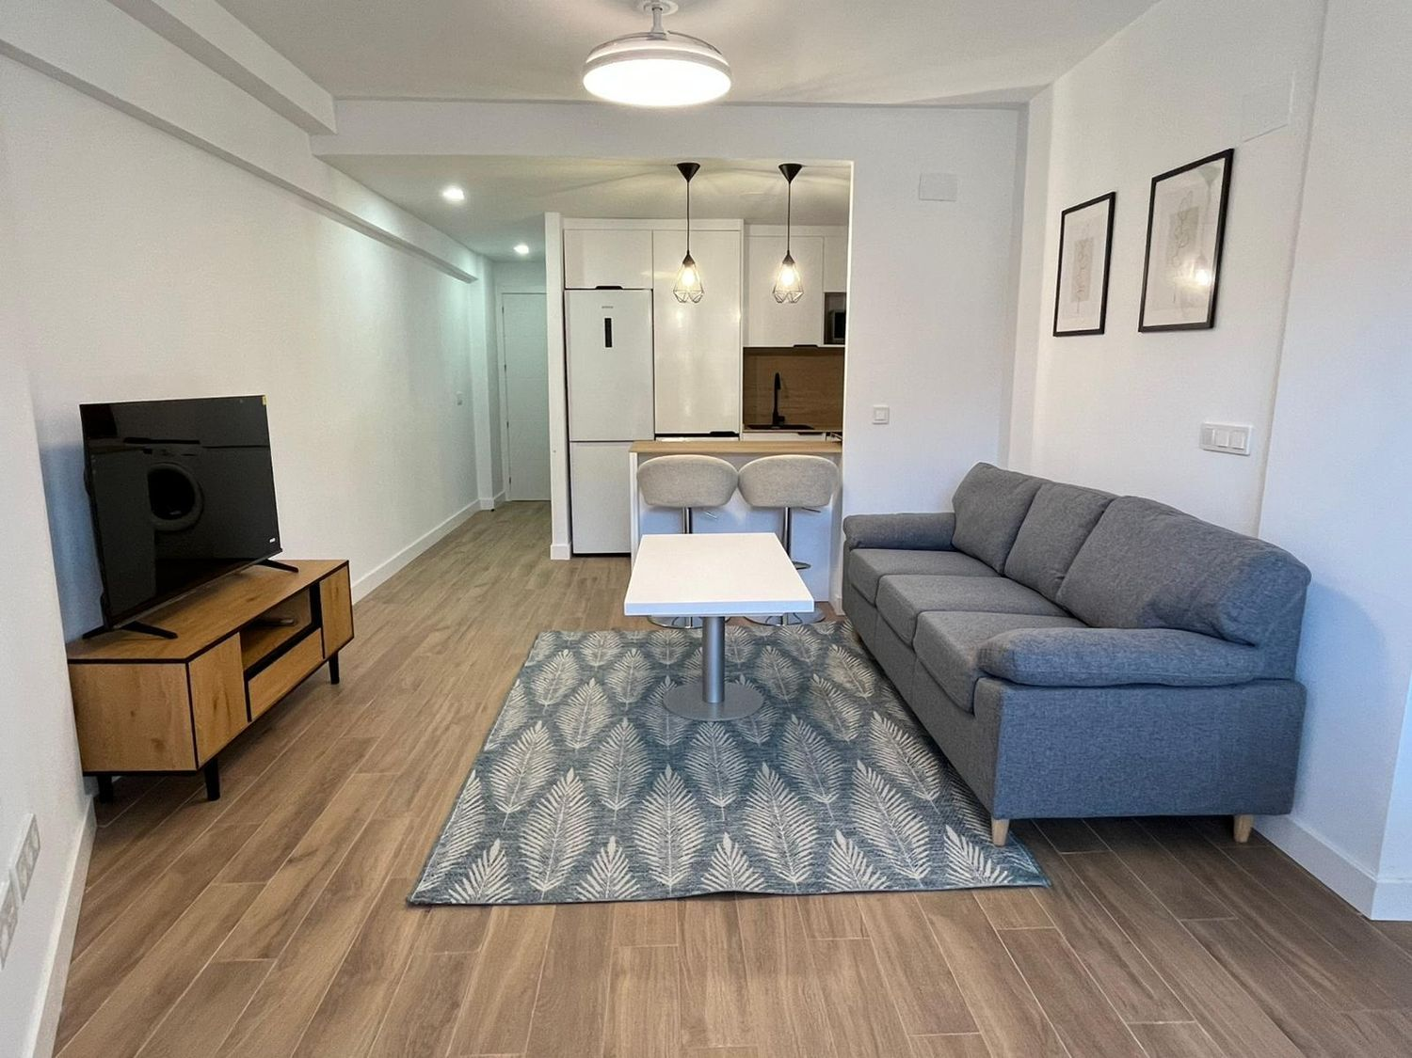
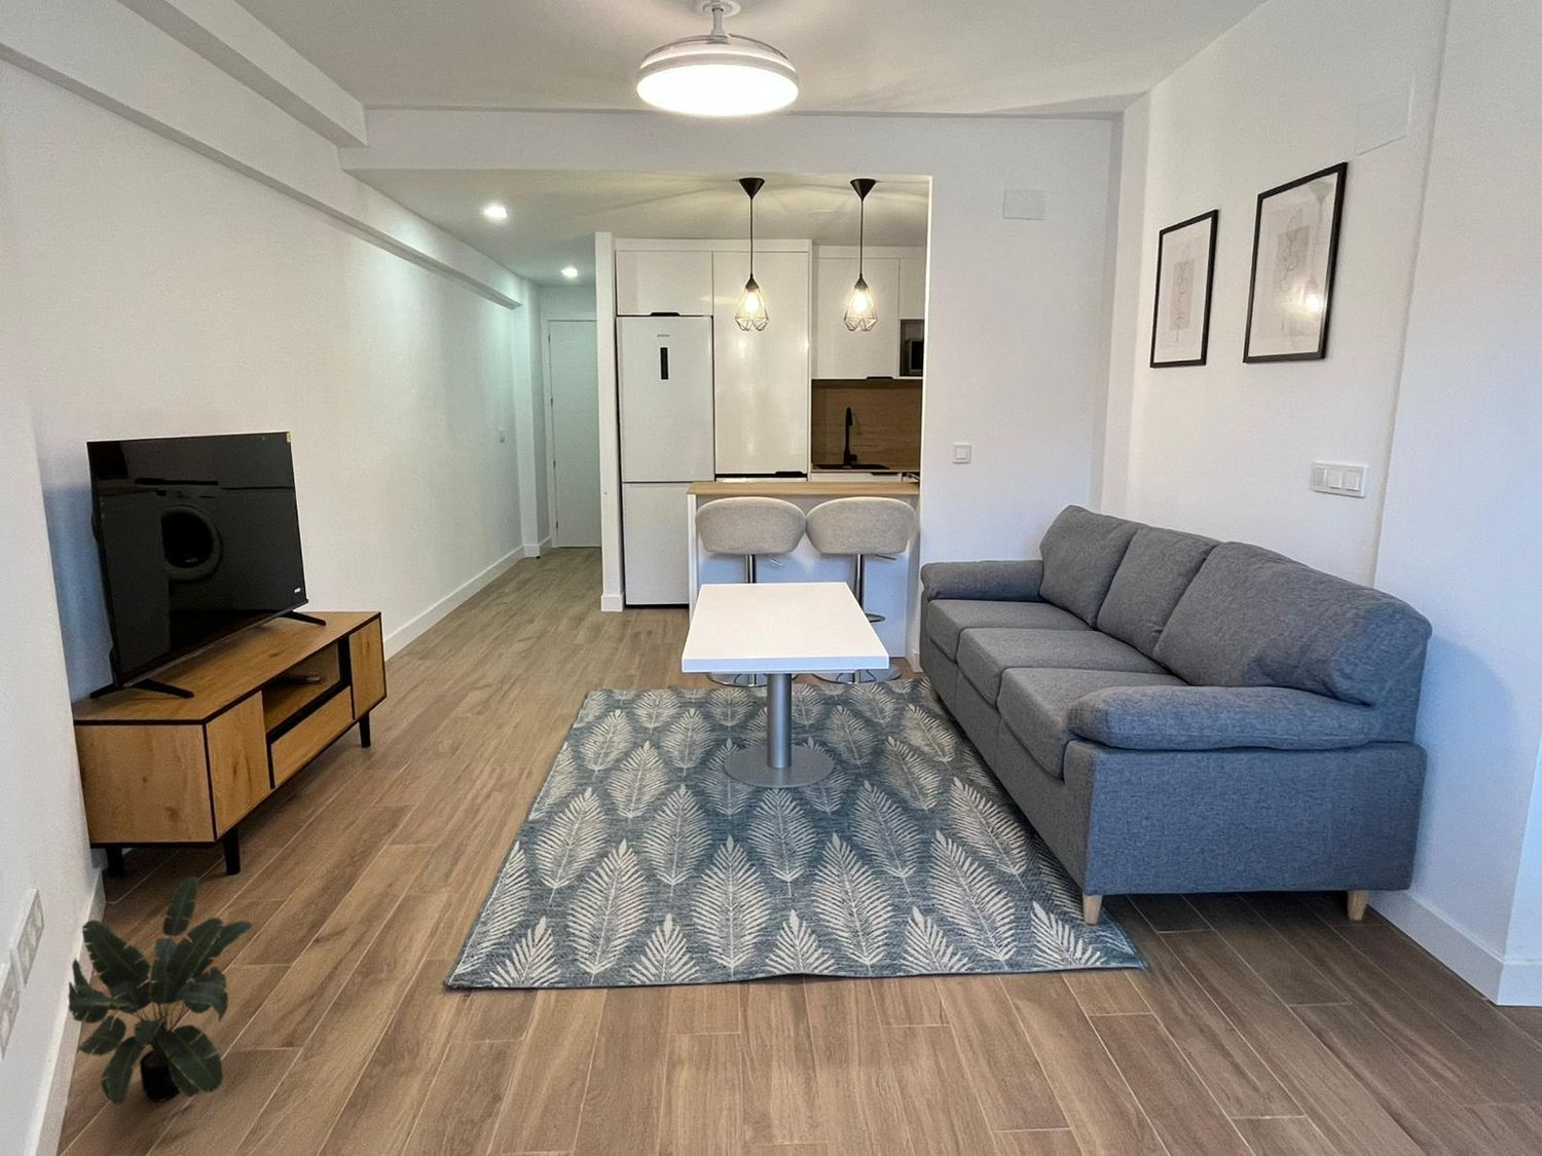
+ potted plant (166, 997)
